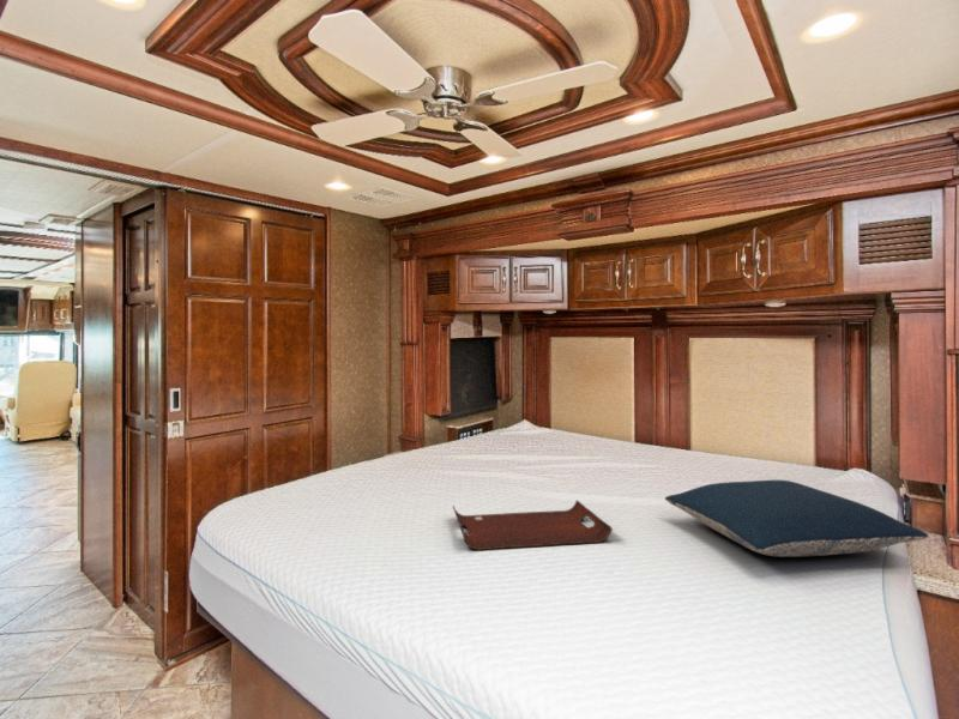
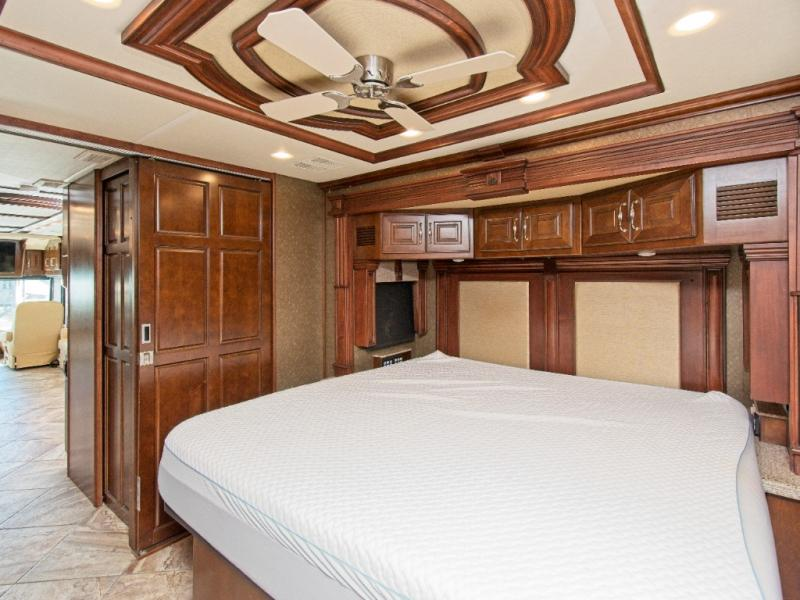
- serving tray (526, 521)
- pillow (779, 514)
